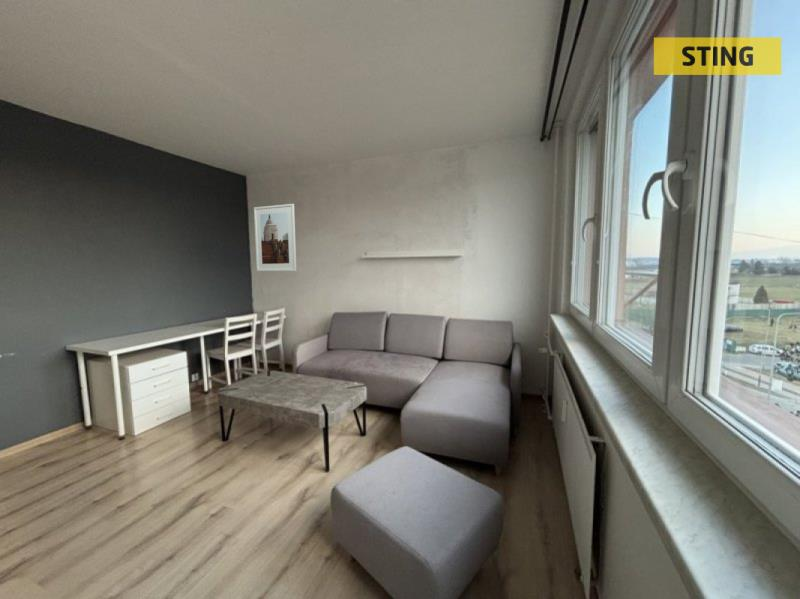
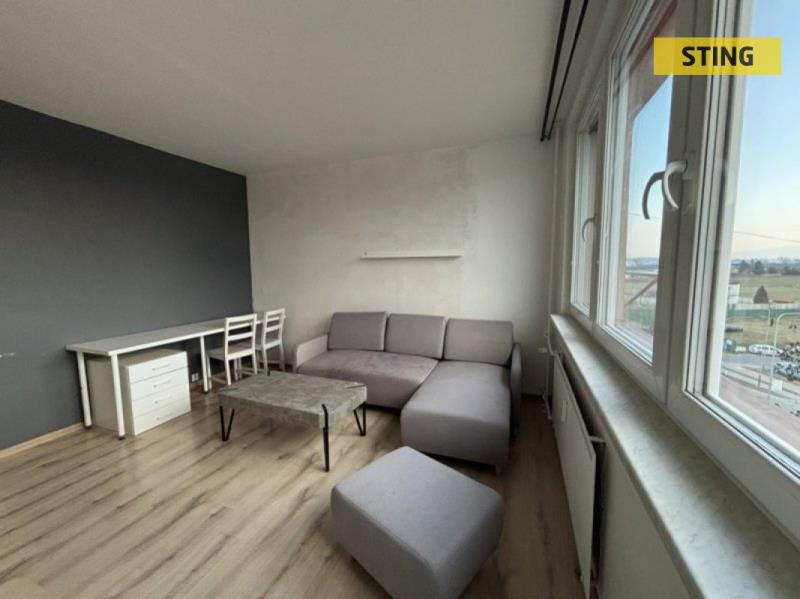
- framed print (274, 238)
